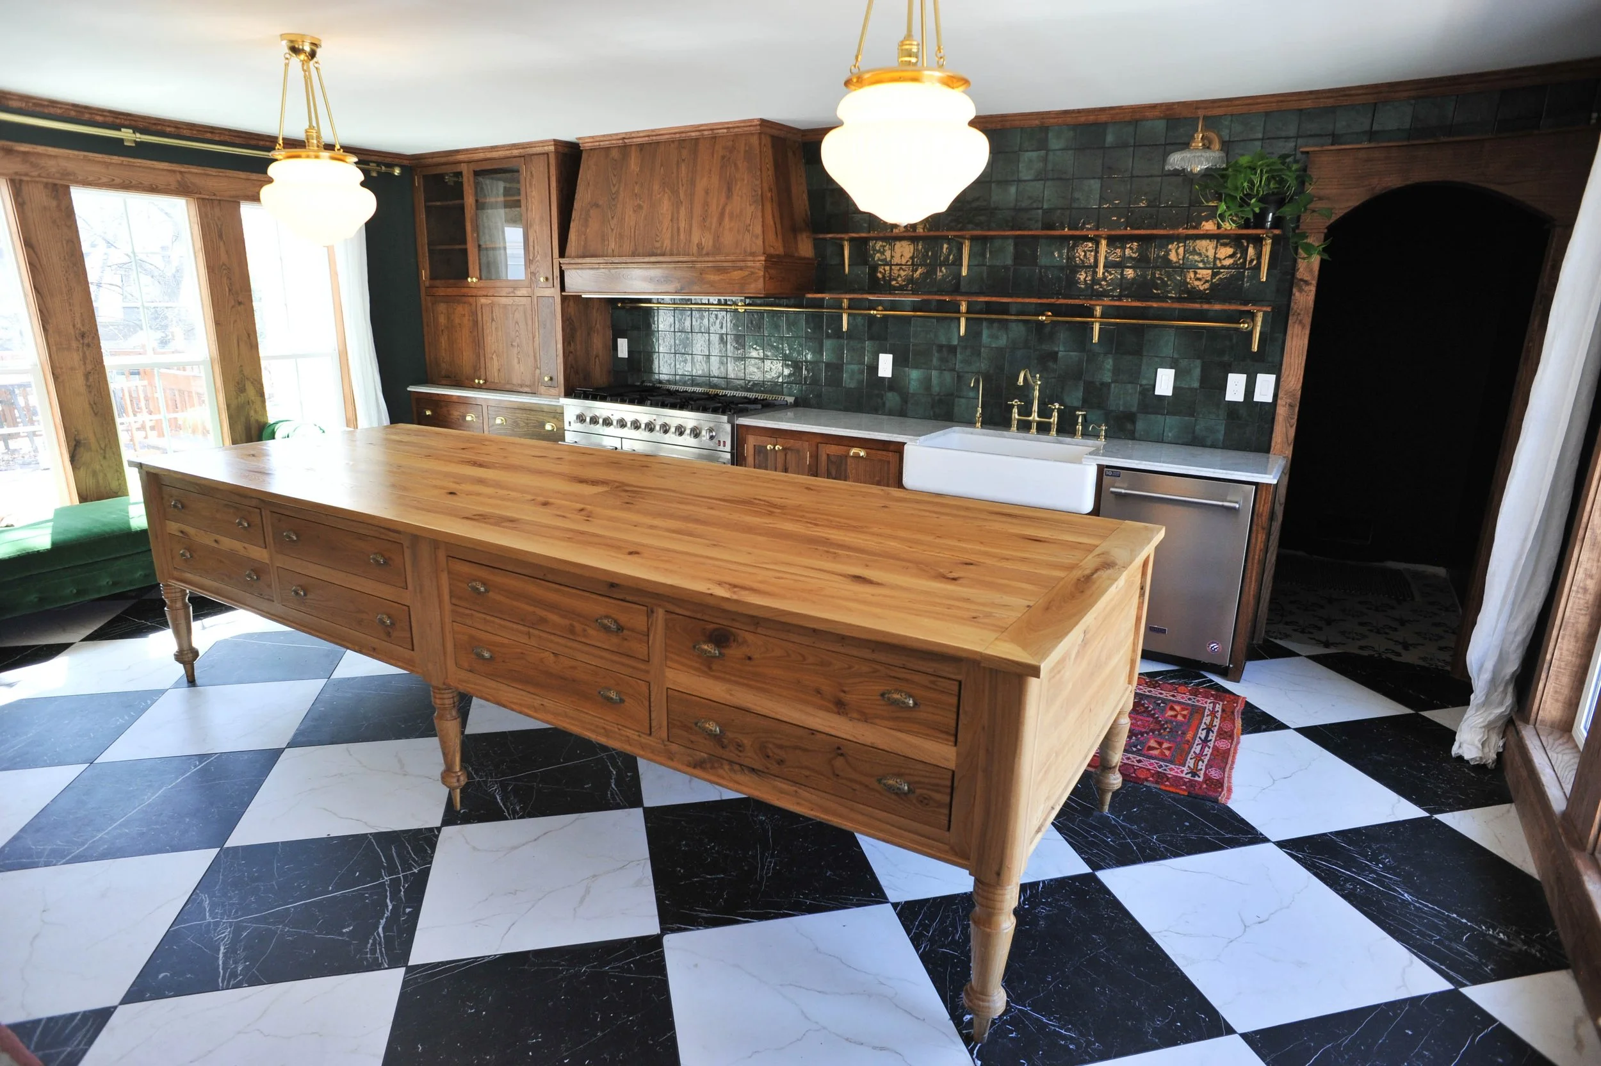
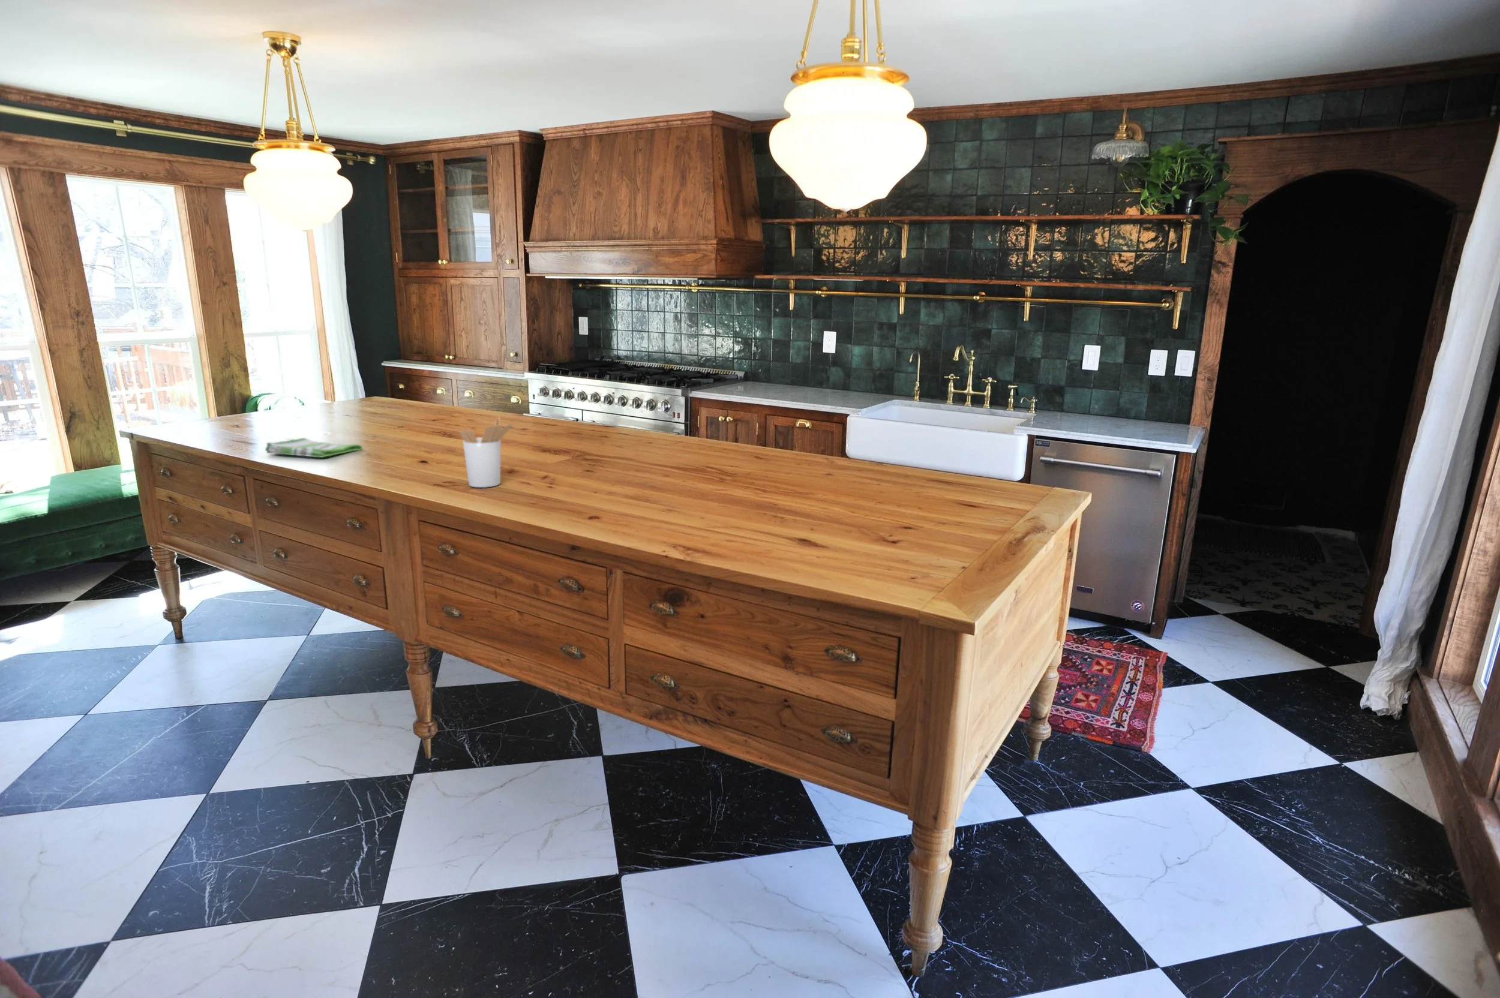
+ dish towel (314, 447)
+ utensil holder (488, 452)
